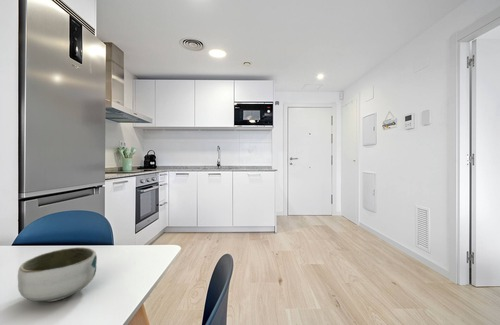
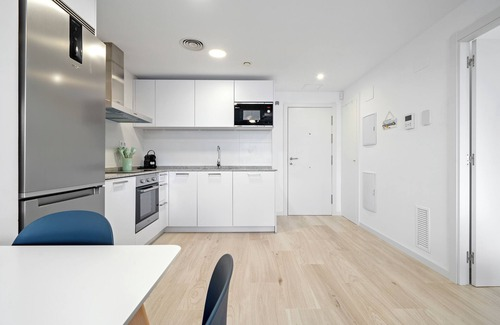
- bowl (60, 275)
